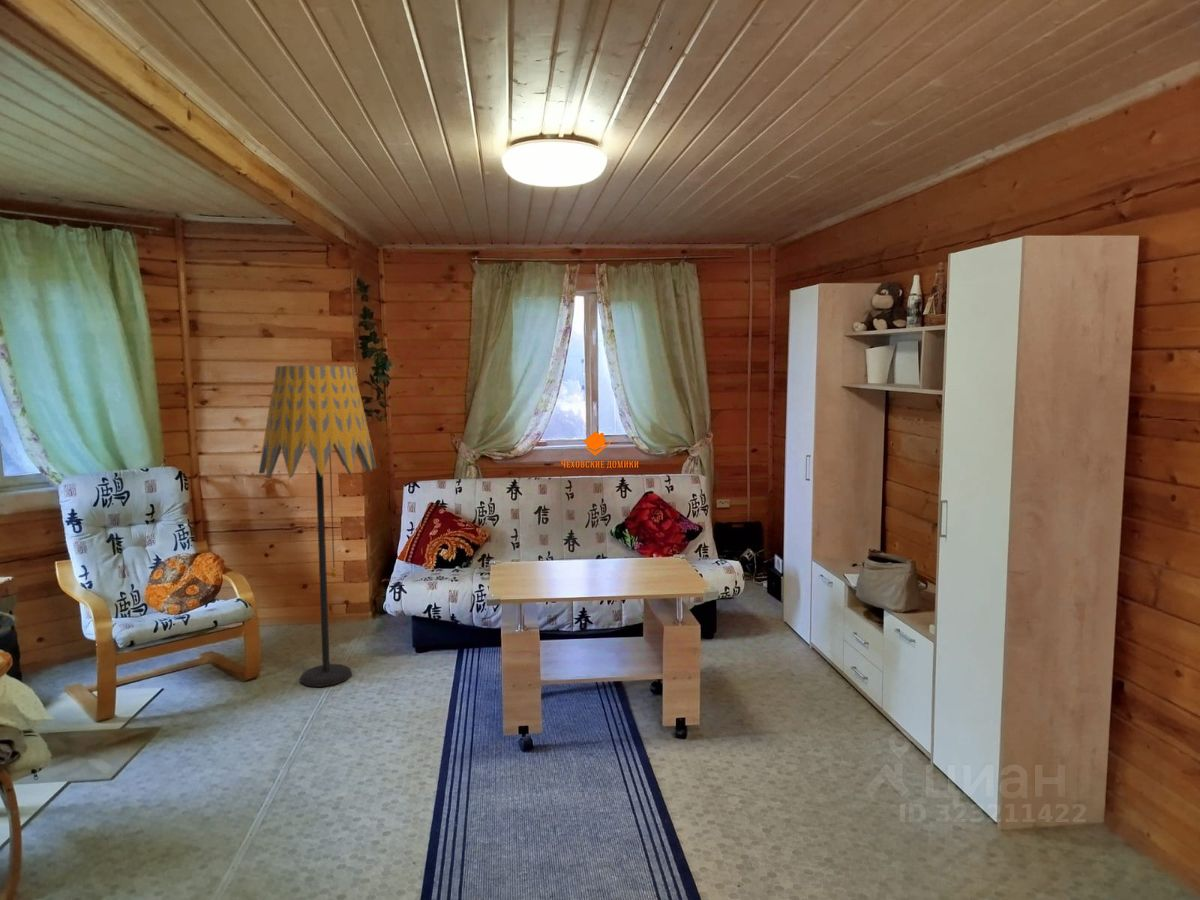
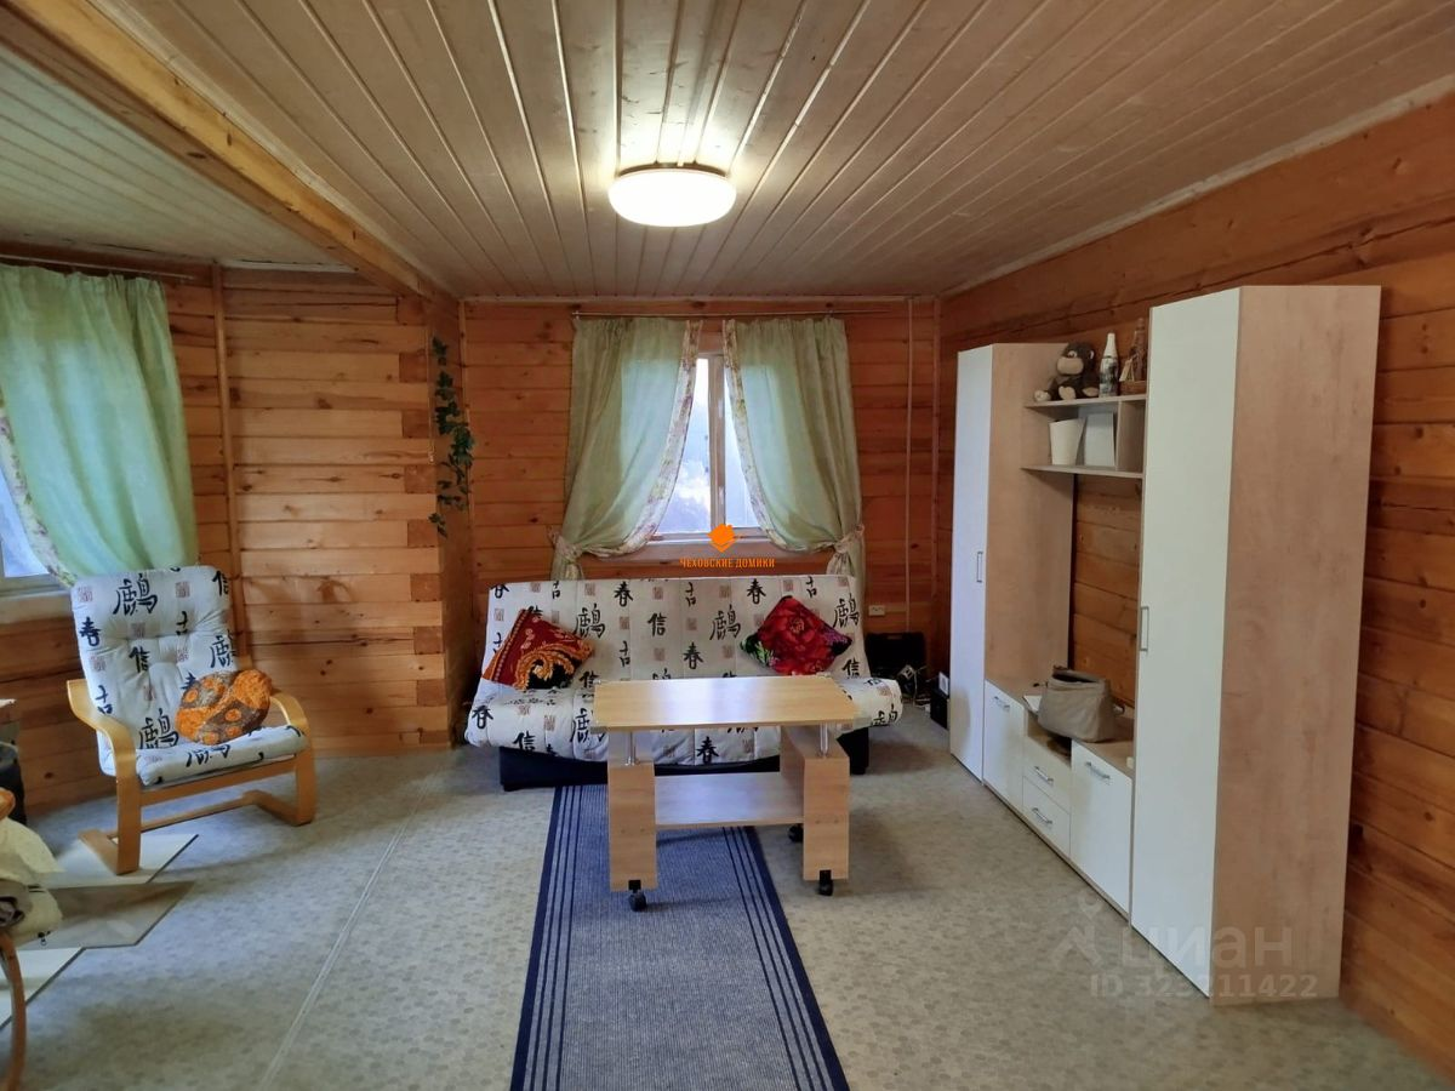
- floor lamp (321, 524)
